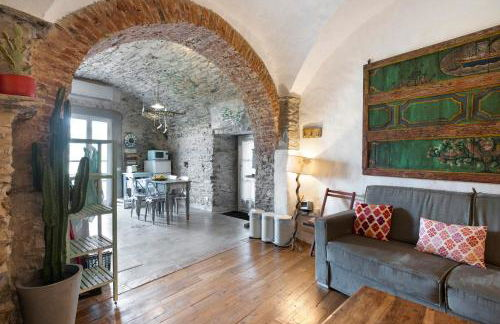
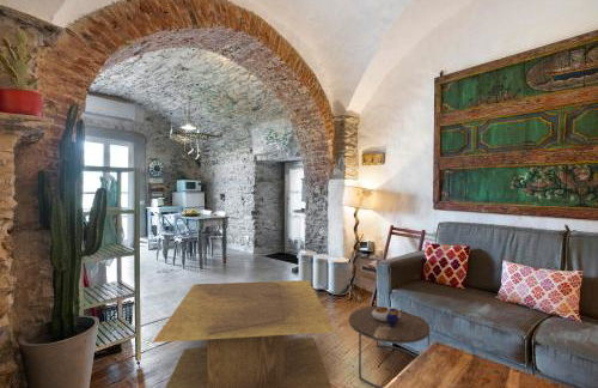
+ coffee table (250, 329)
+ side table (388, 334)
